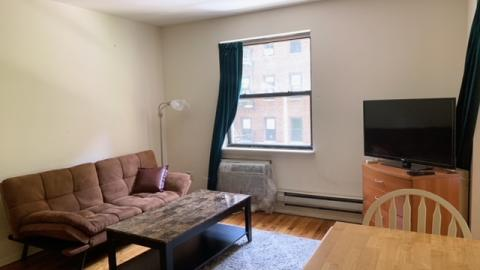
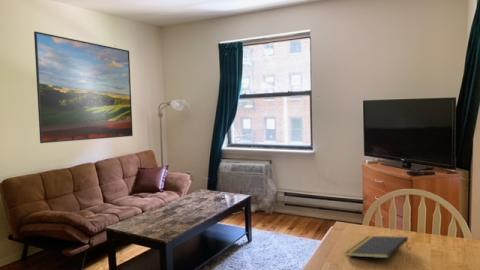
+ notepad (377, 246)
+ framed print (90, 91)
